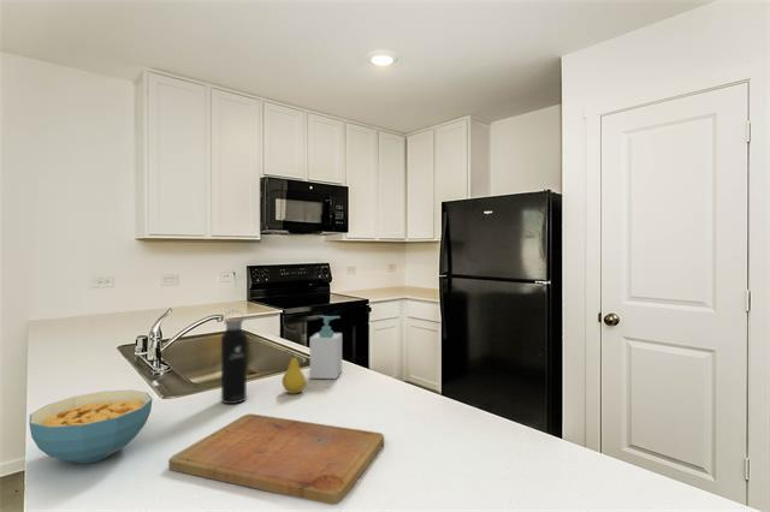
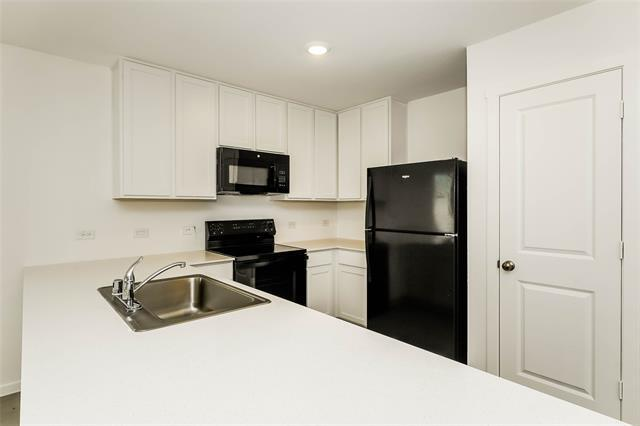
- soap bottle (326, 345)
- cutting board (283, 450)
- water bottle (233, 355)
- cereal bowl (94, 430)
- fruit (294, 370)
